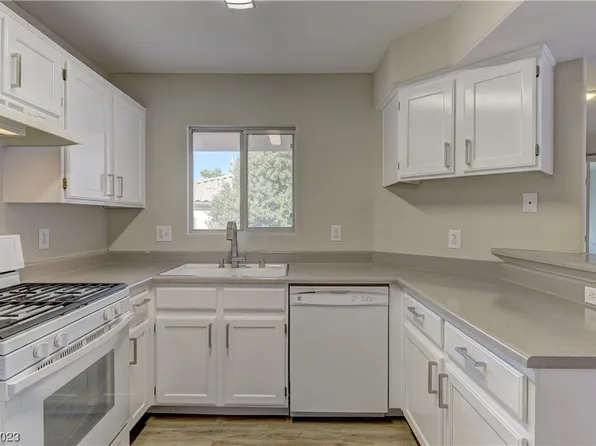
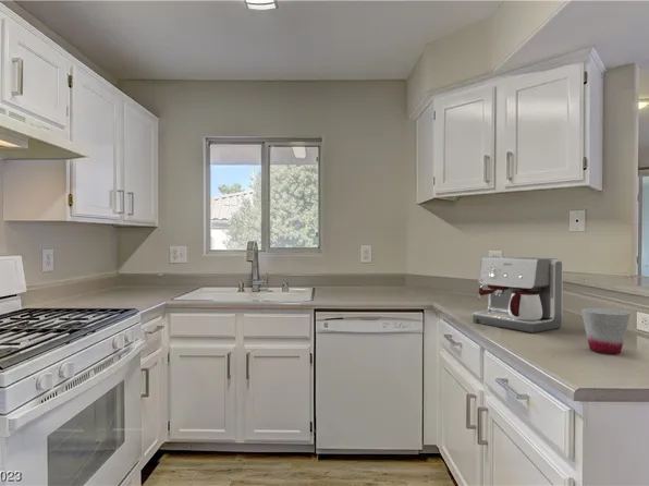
+ coffee maker (515, 291)
+ cup (604, 330)
